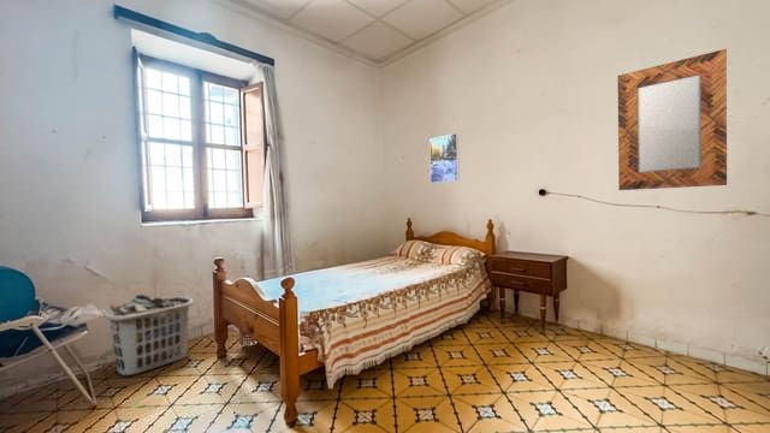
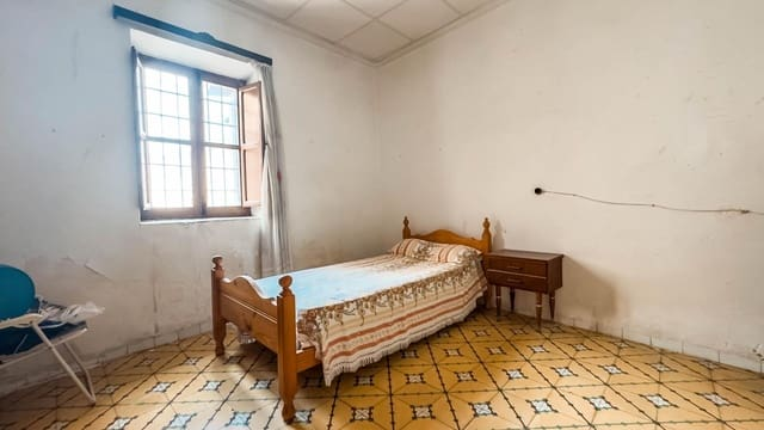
- home mirror (668, 125)
- clothes hamper (152, 328)
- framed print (444, 159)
